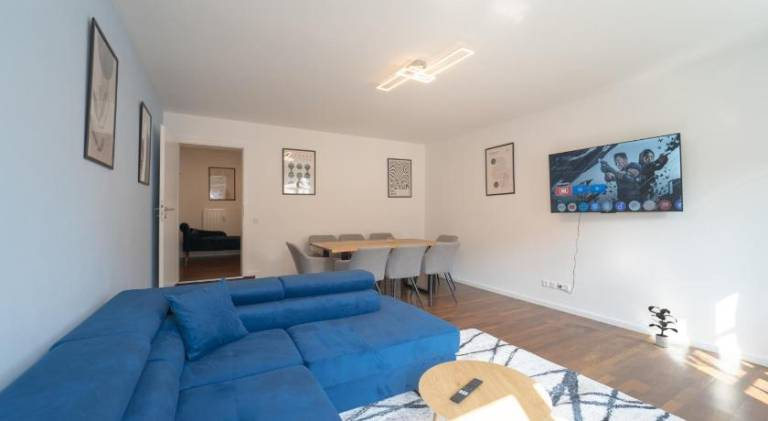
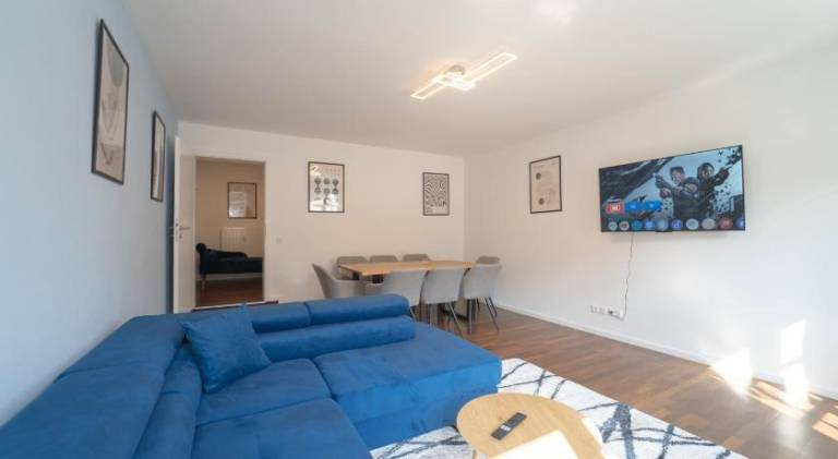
- potted plant (665, 326)
